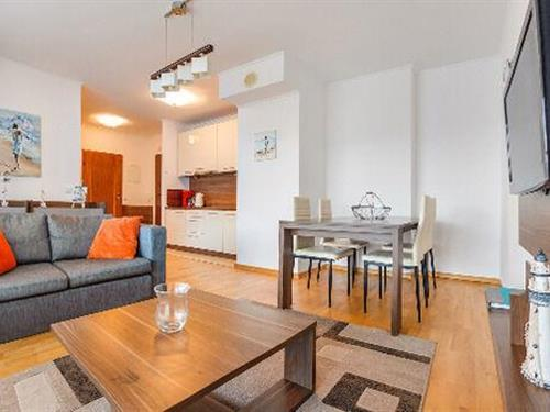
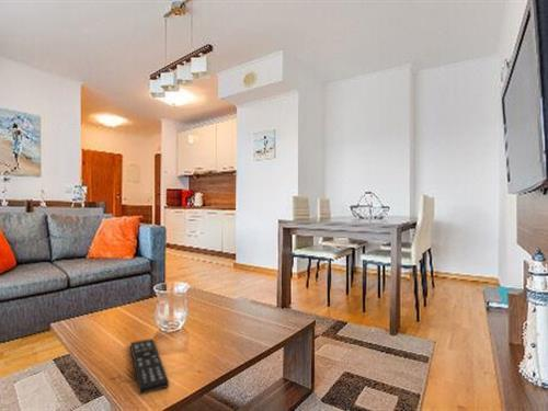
+ remote control (147, 361)
